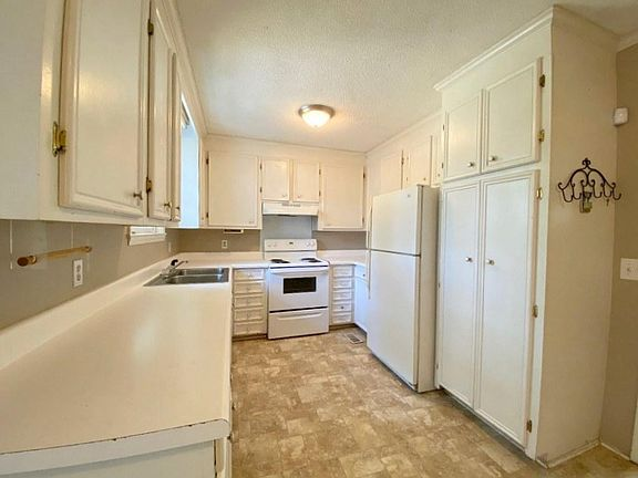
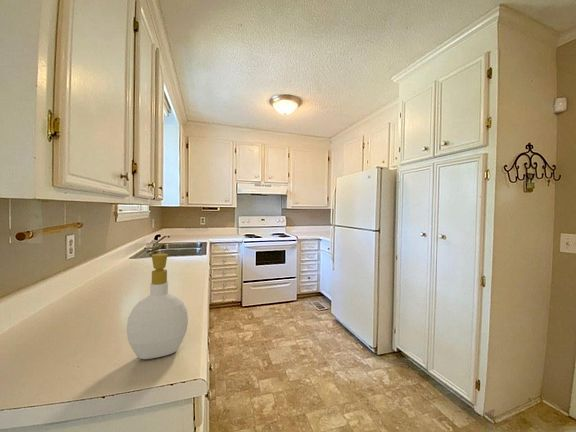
+ soap bottle (159, 303)
